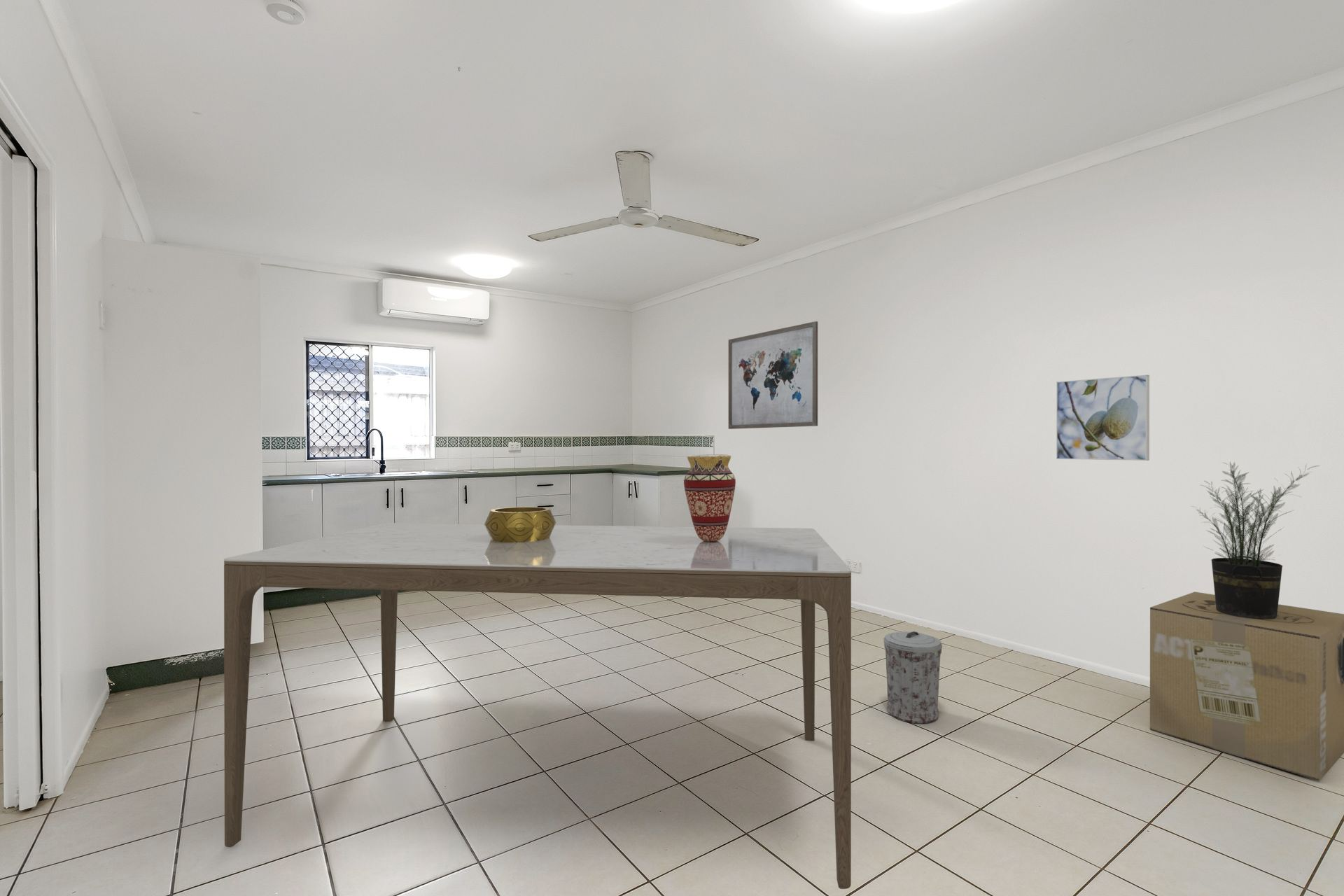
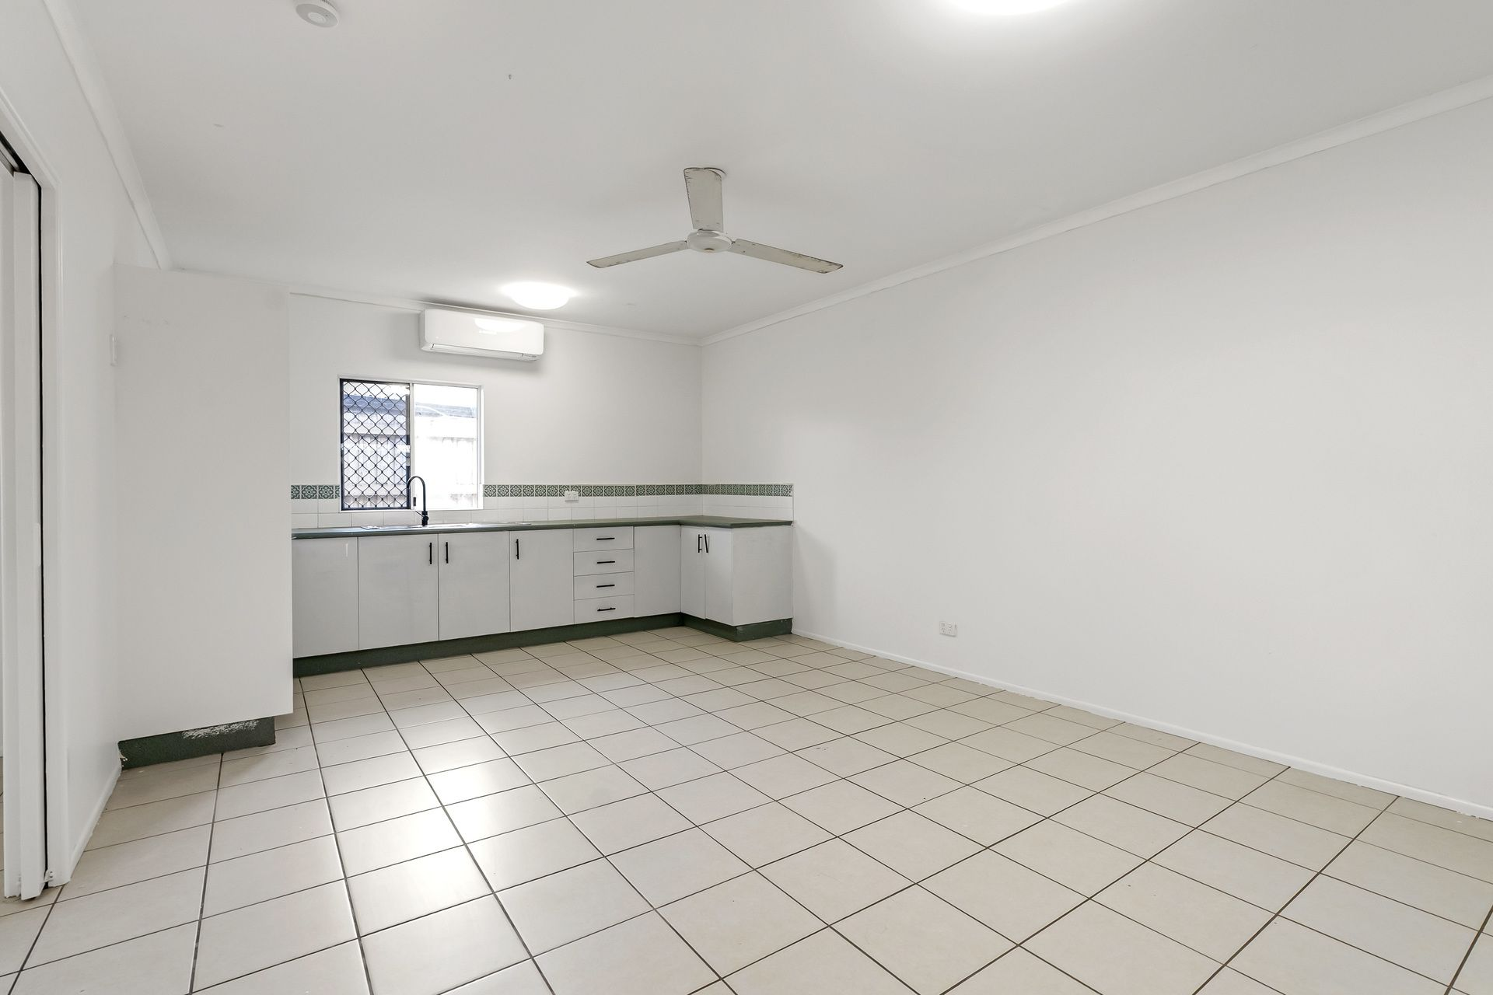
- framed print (1100, 419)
- decorative bowl (520, 523)
- trash can (912, 673)
- dining table (564, 594)
- vase (709, 497)
- wall art (769, 379)
- potted plant (1252, 537)
- cardboard box (1248, 673)
